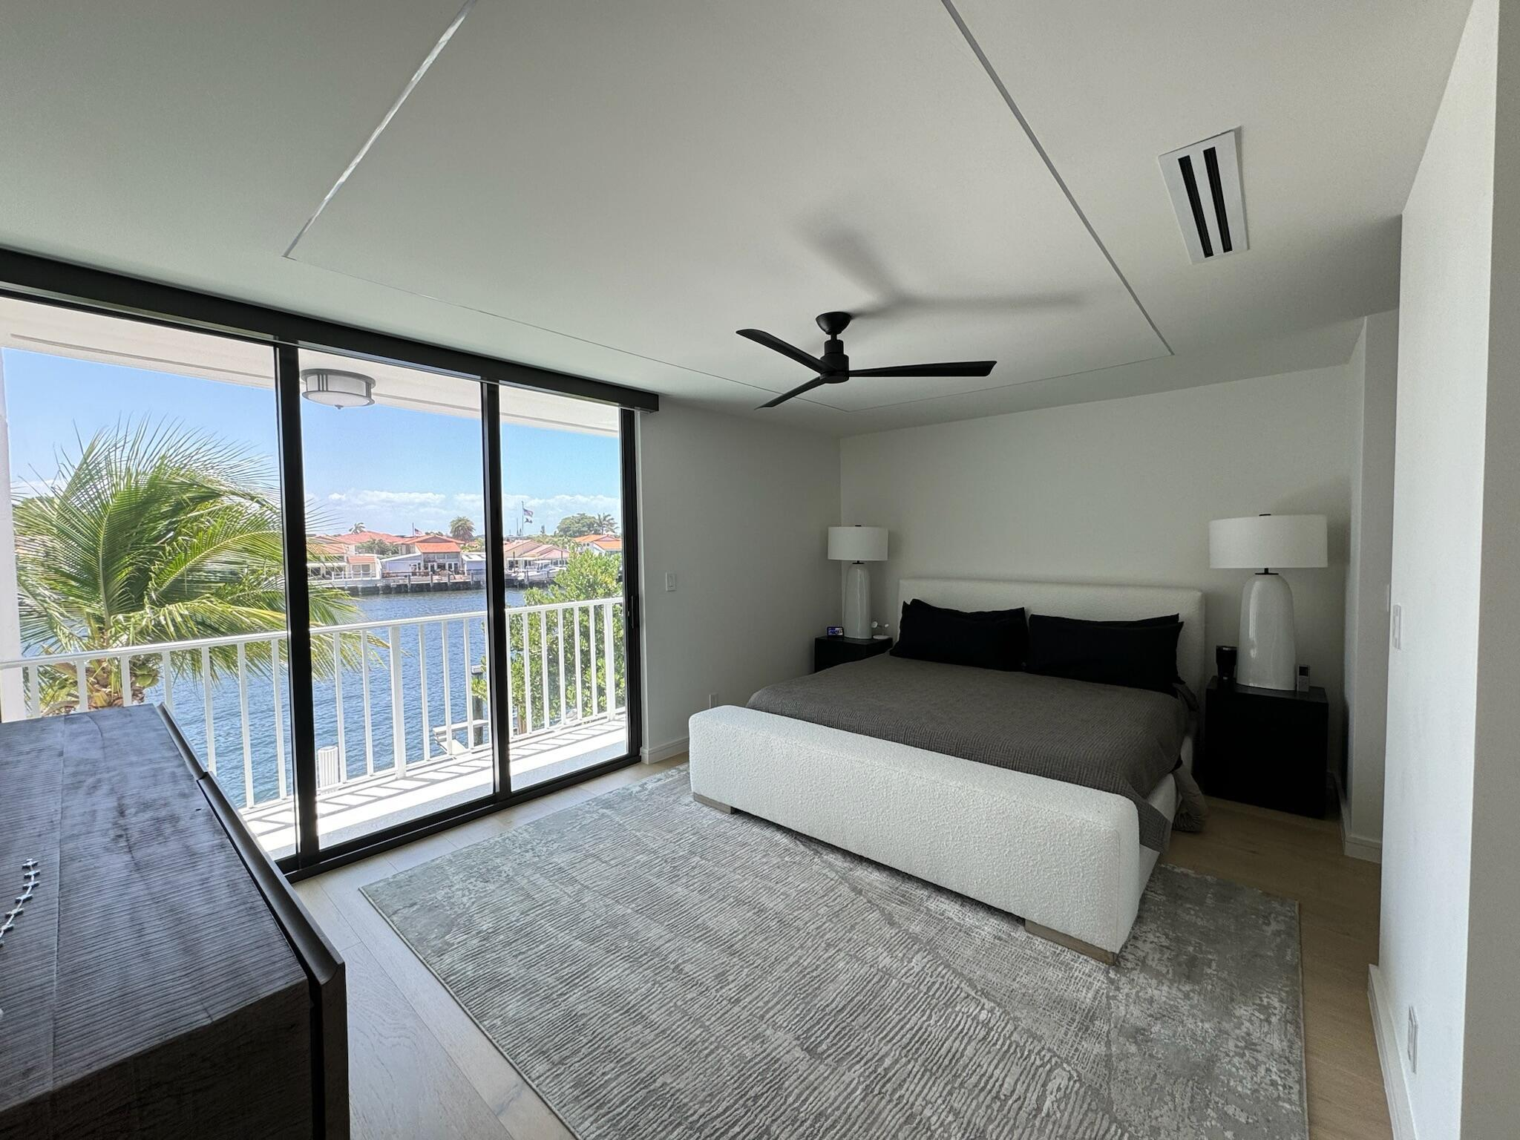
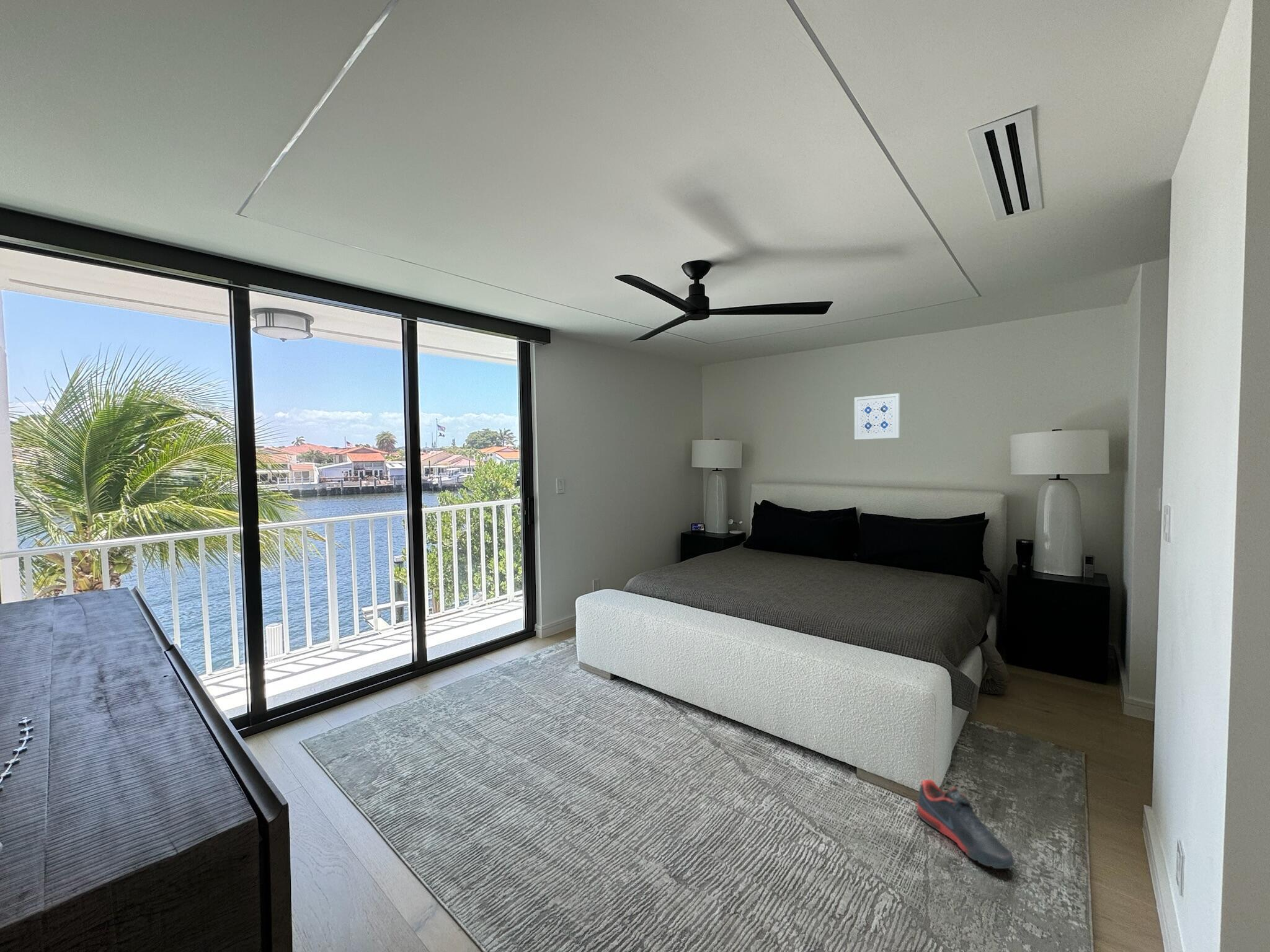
+ shoe (962, 819)
+ wall art (876, 417)
